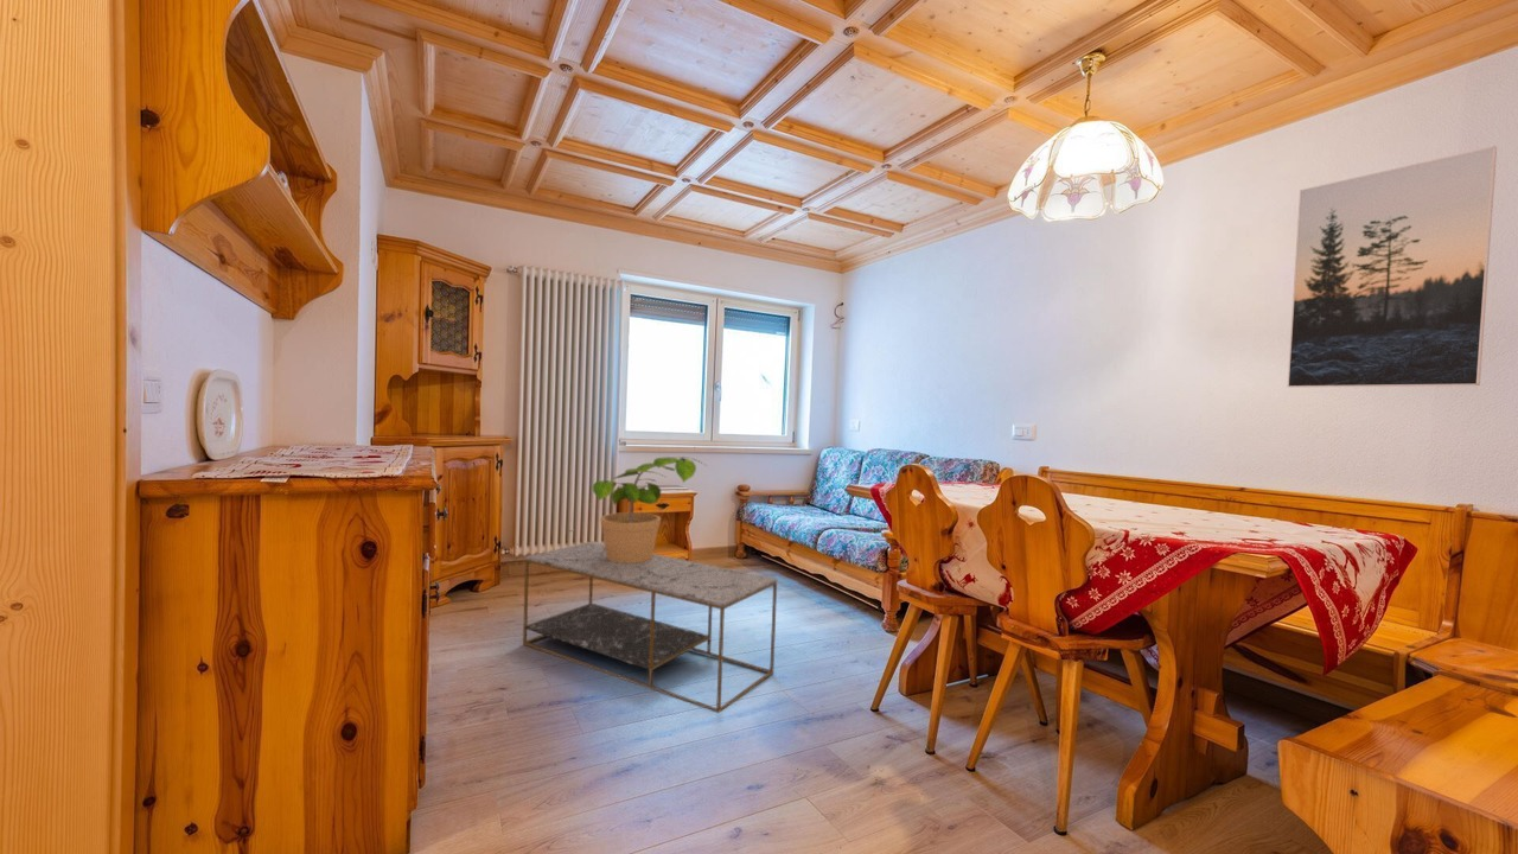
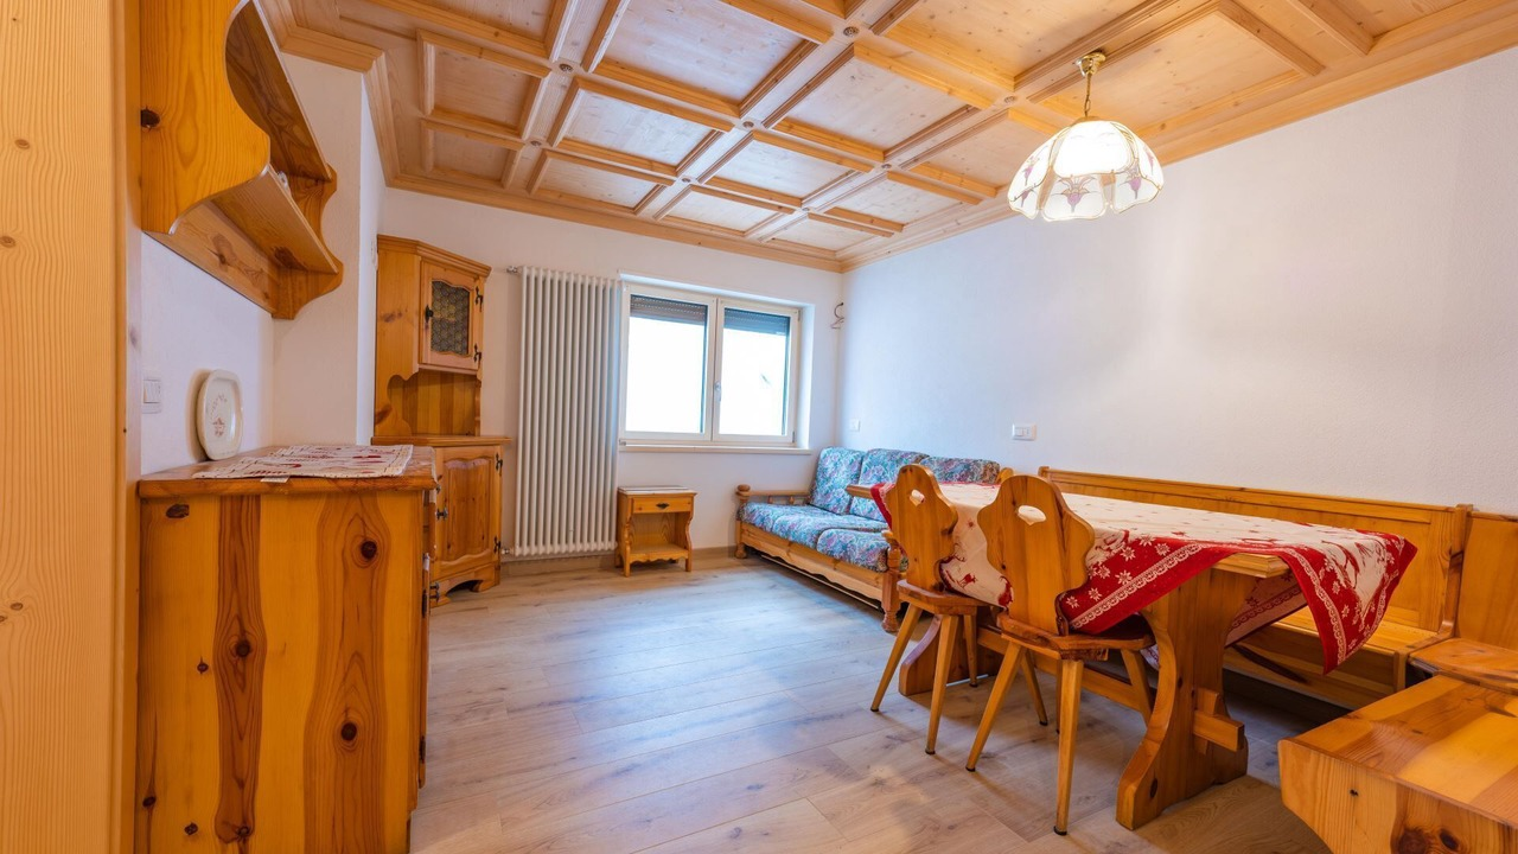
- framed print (1382, 279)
- coffee table (643, 617)
- potted plant (644, 514)
